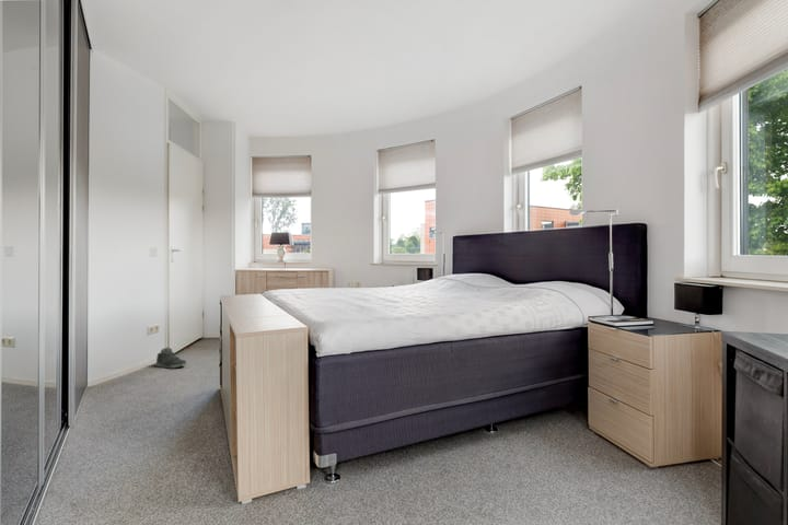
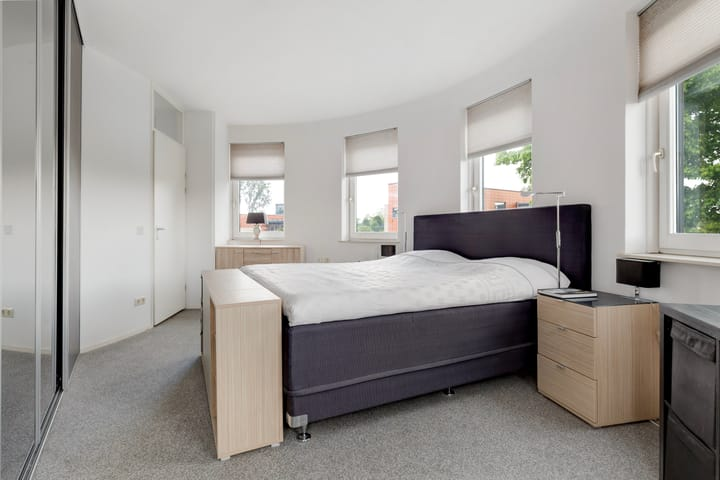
- sneaker (171, 357)
